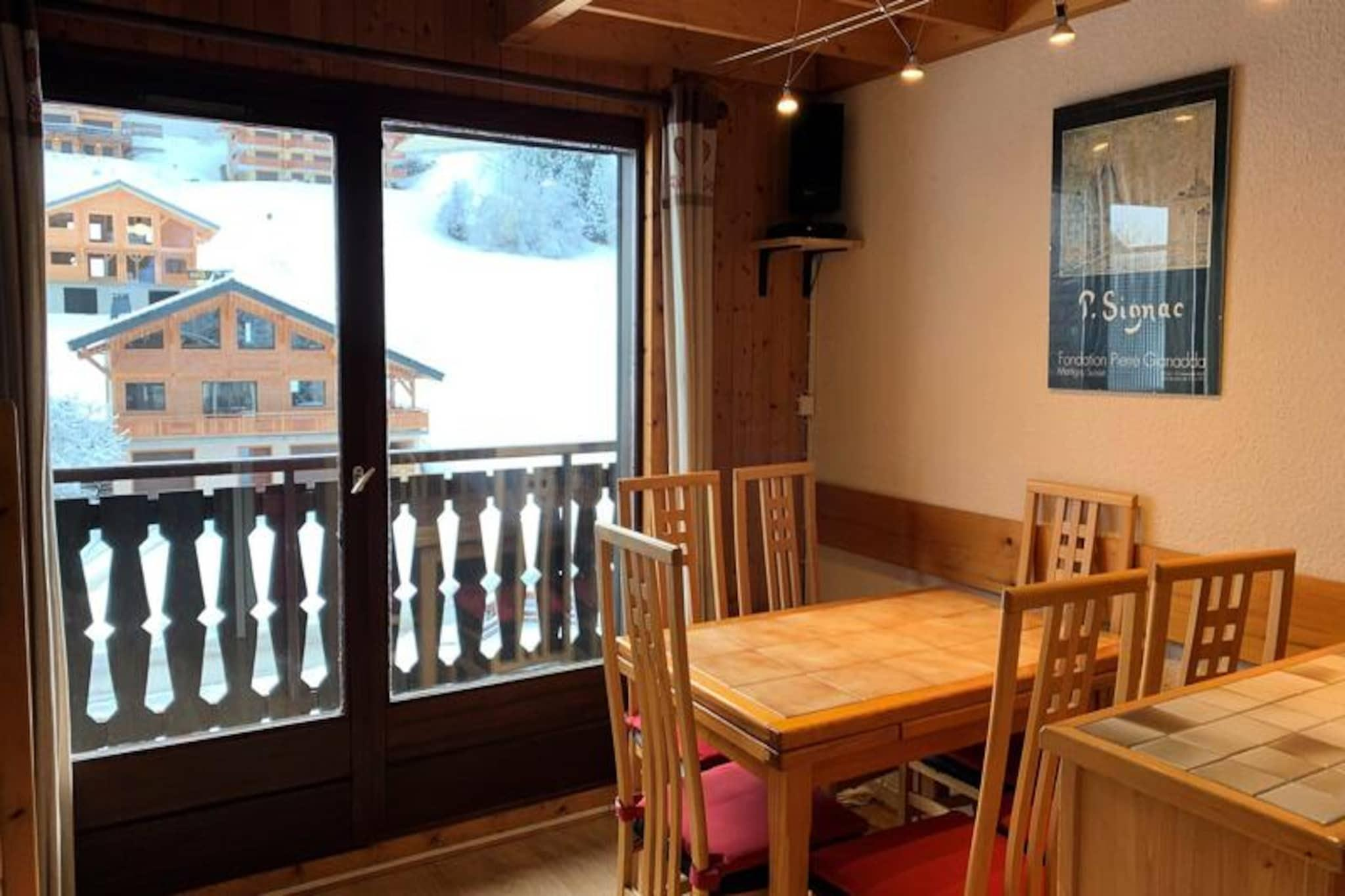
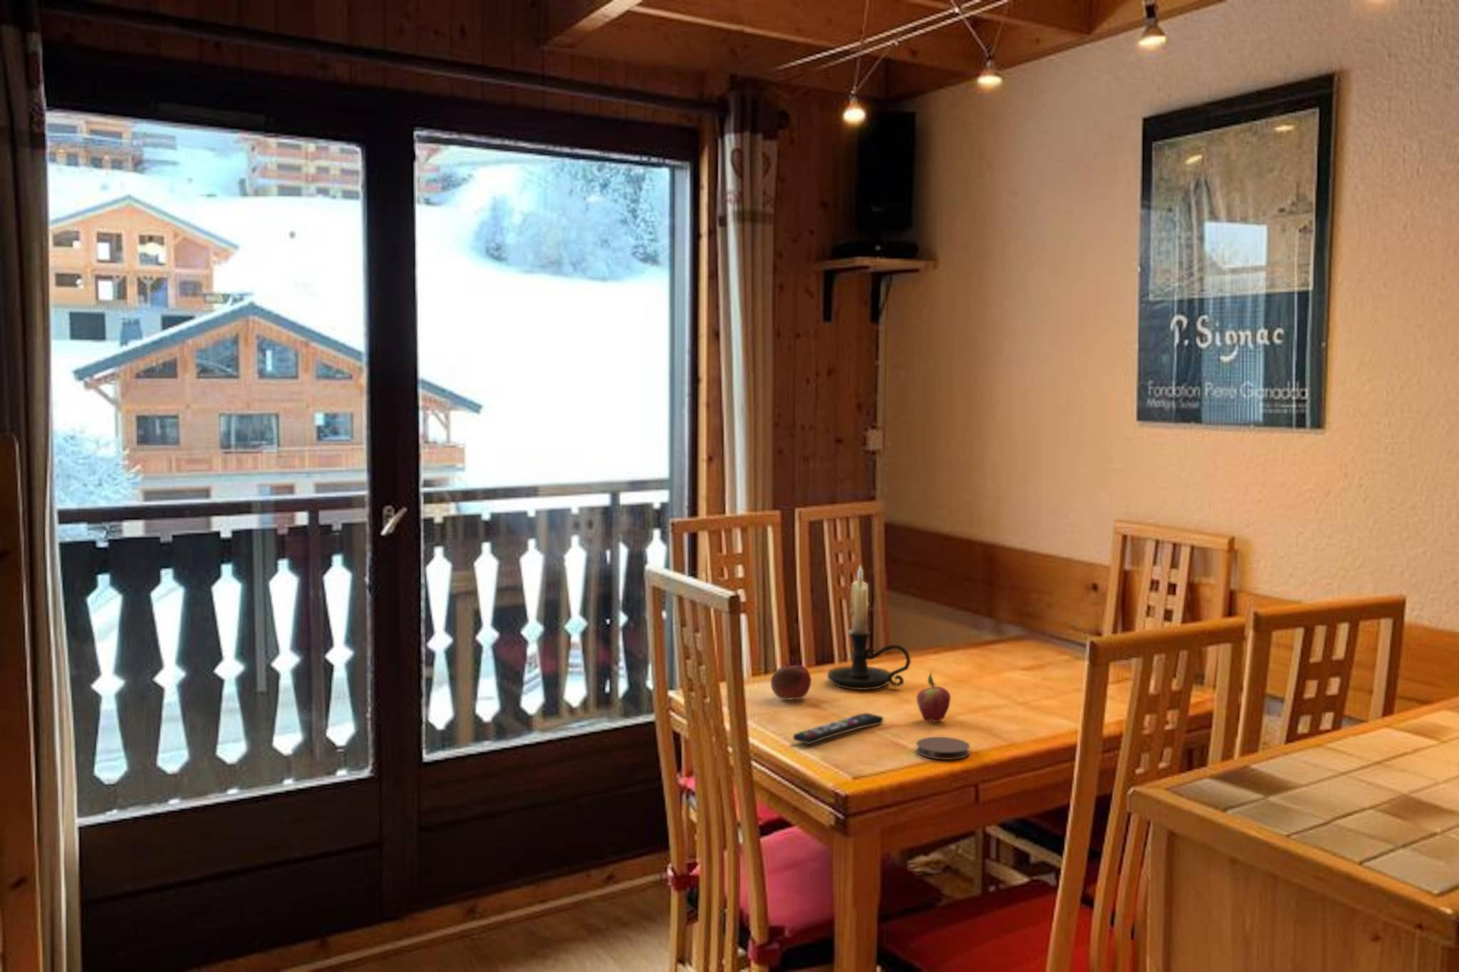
+ candle holder (867, 625)
+ fruit (933, 696)
+ coaster (943, 747)
+ fruit (791, 681)
+ remote control (840, 728)
